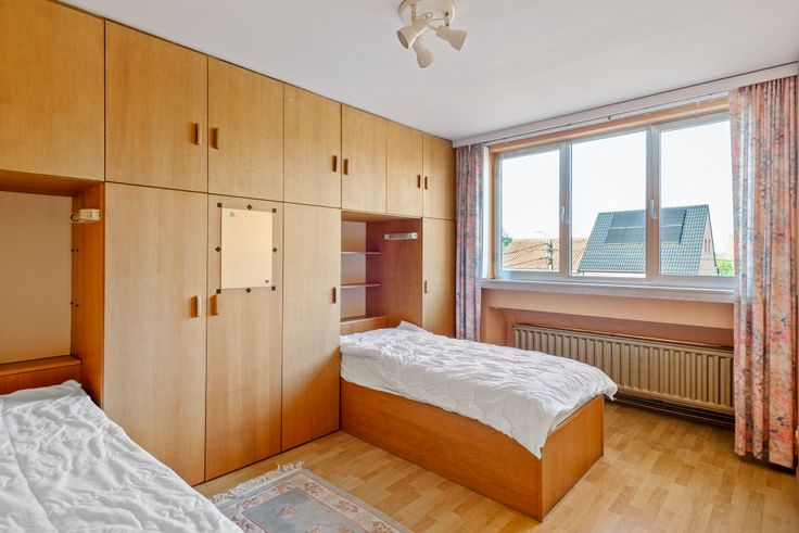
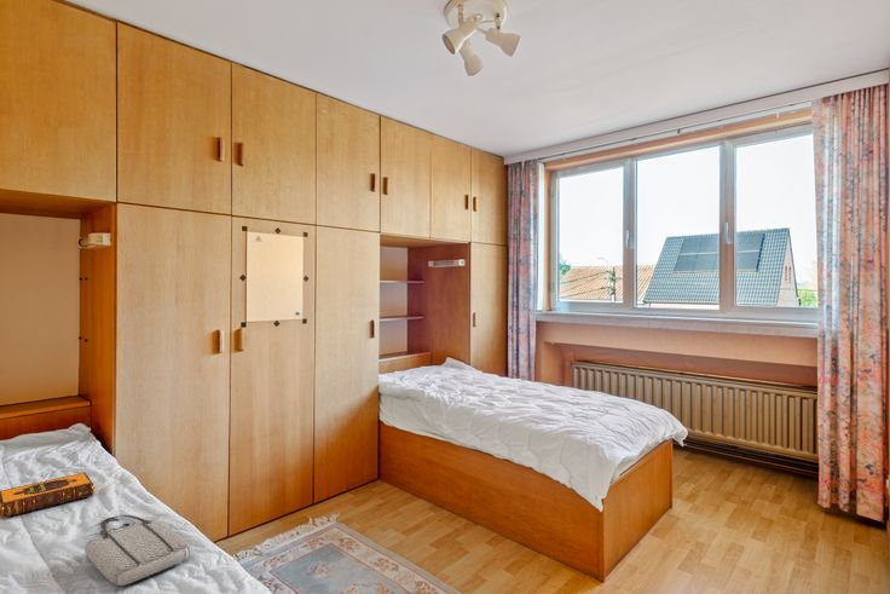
+ tote bag (128, 541)
+ hardback book (46, 494)
